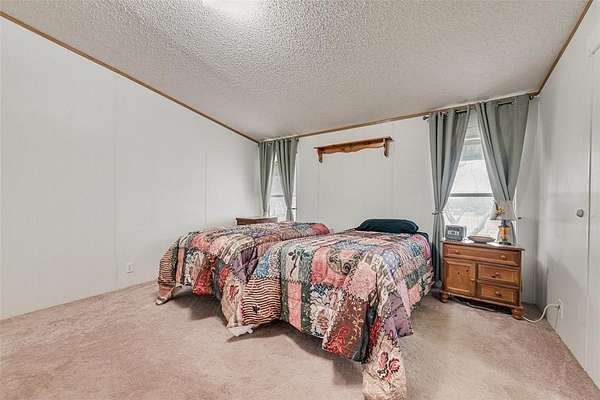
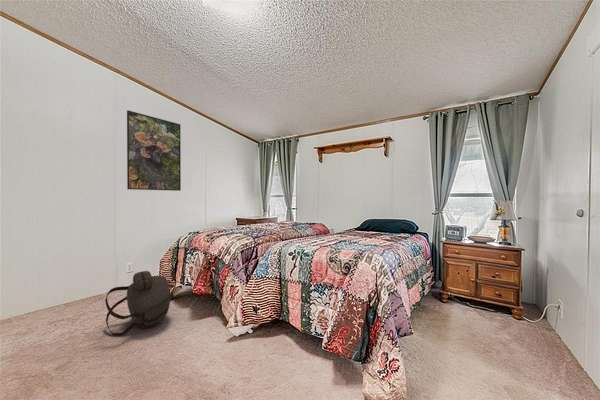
+ backpack (141, 297)
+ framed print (156, 154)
